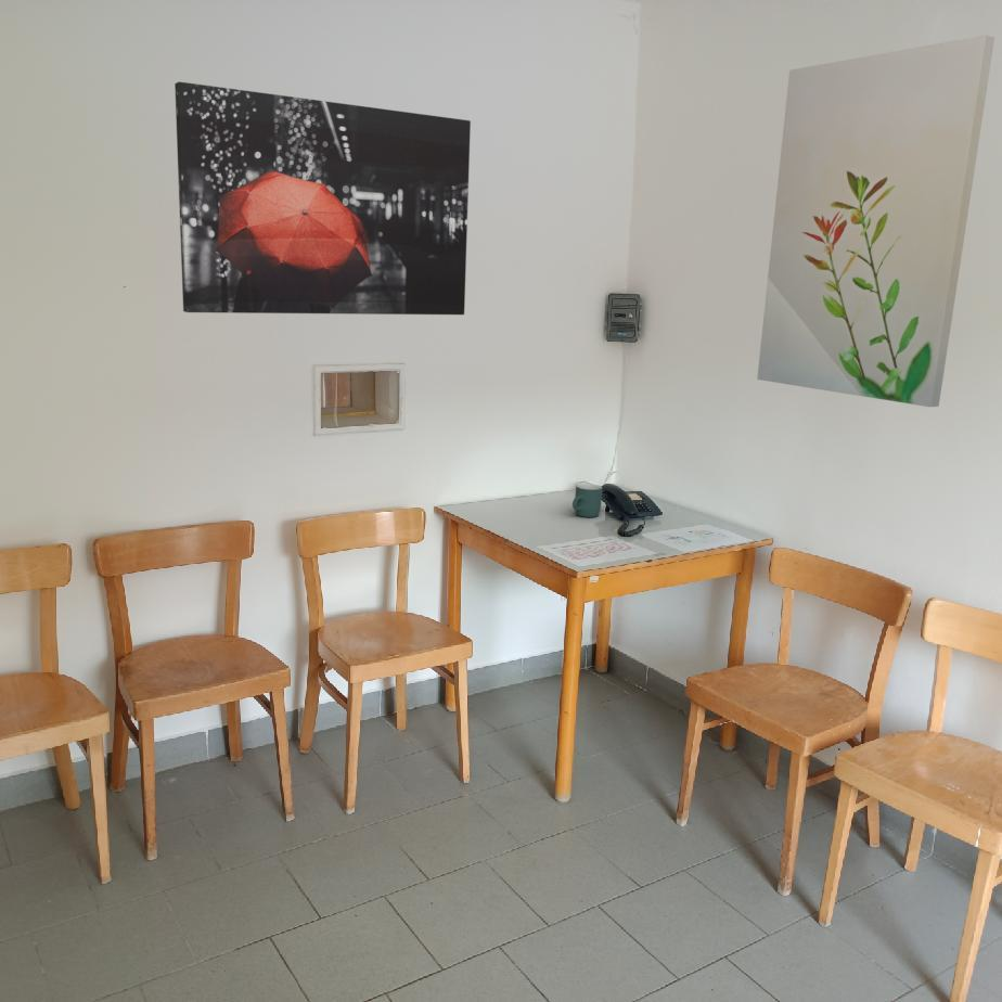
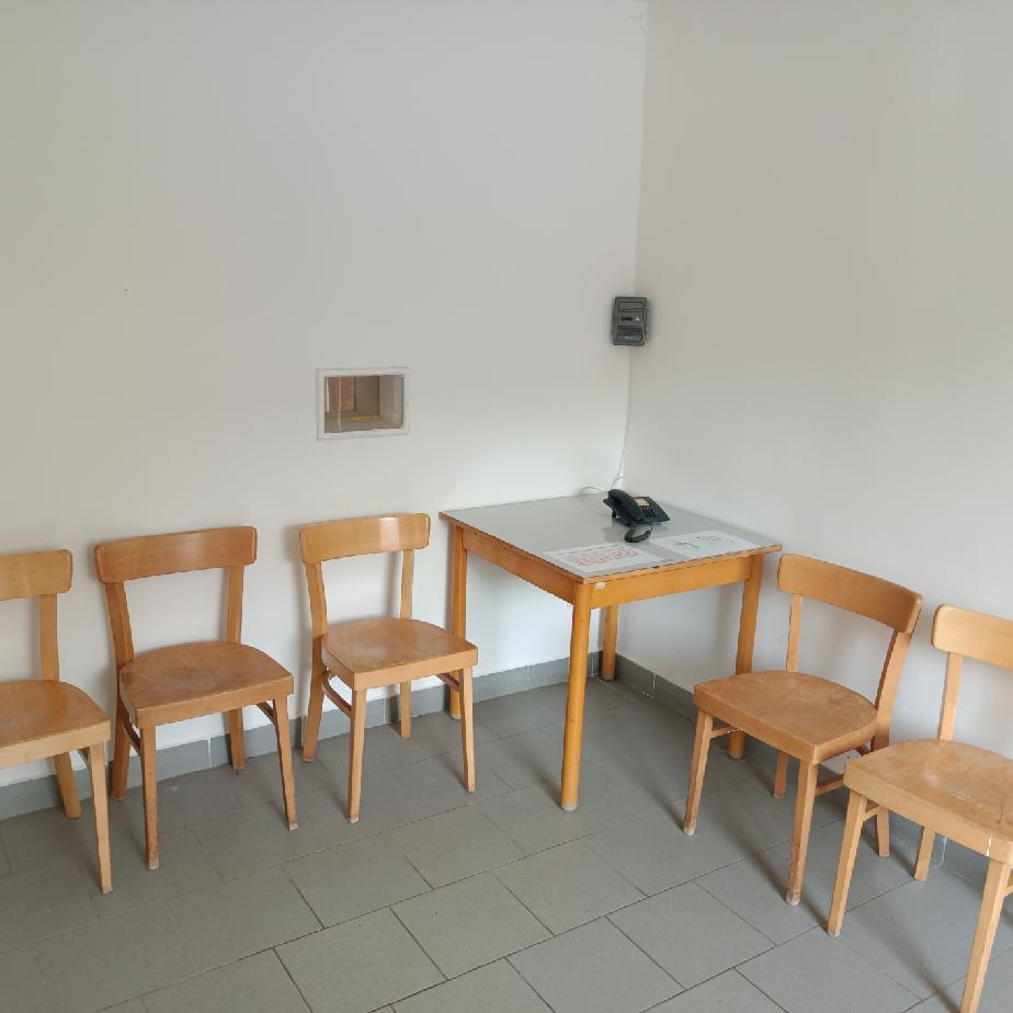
- wall art (334, 210)
- wall art (860, 230)
- mug (587, 501)
